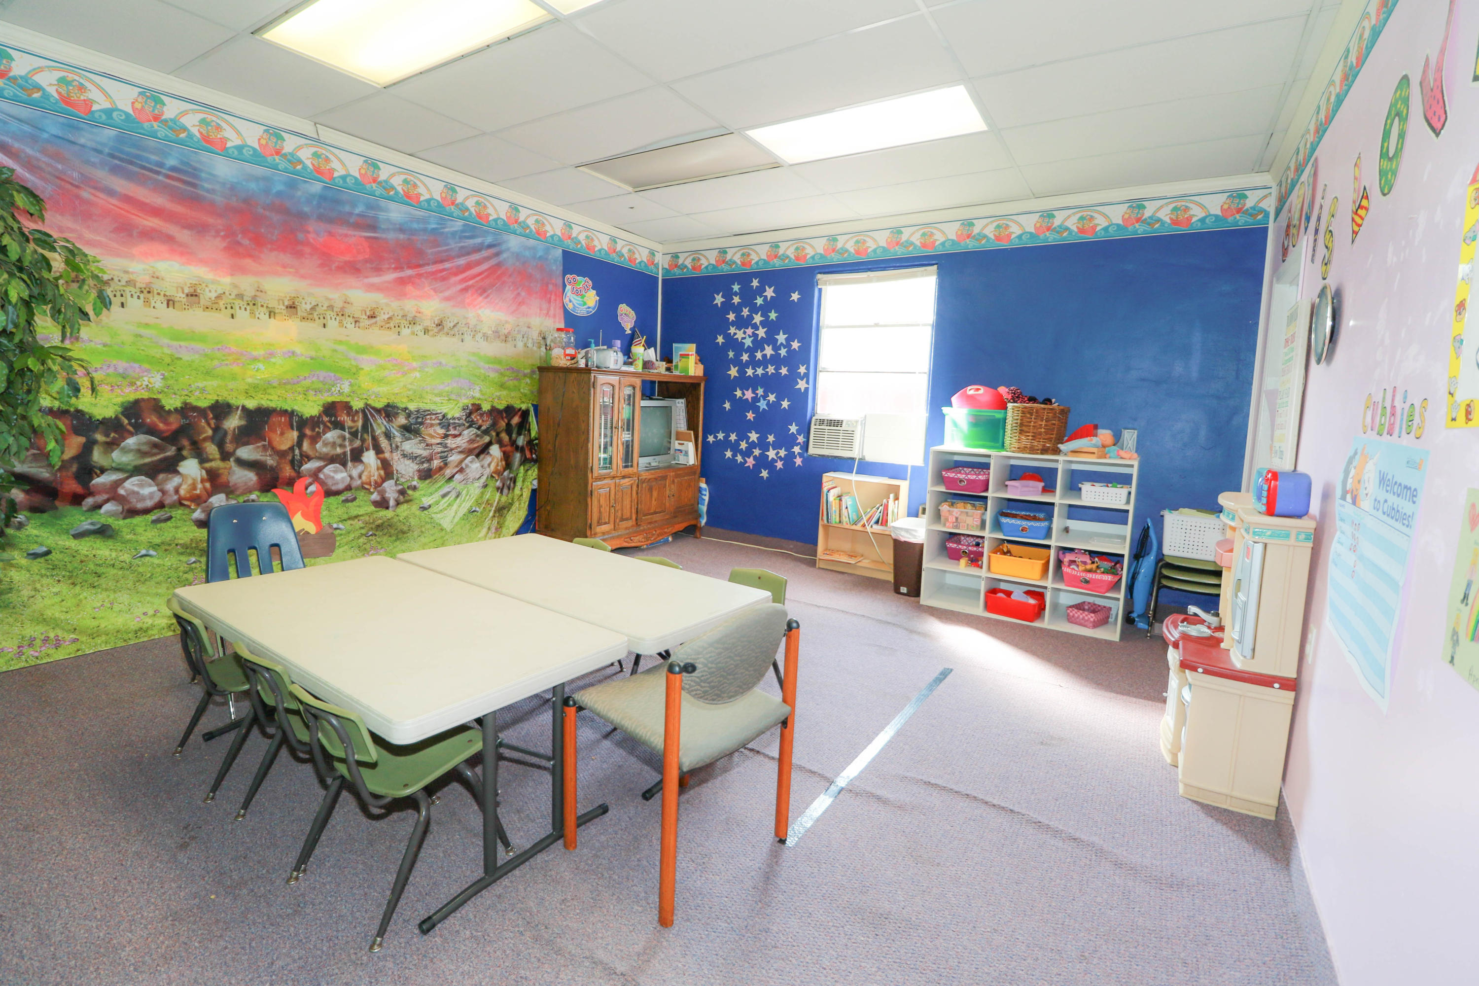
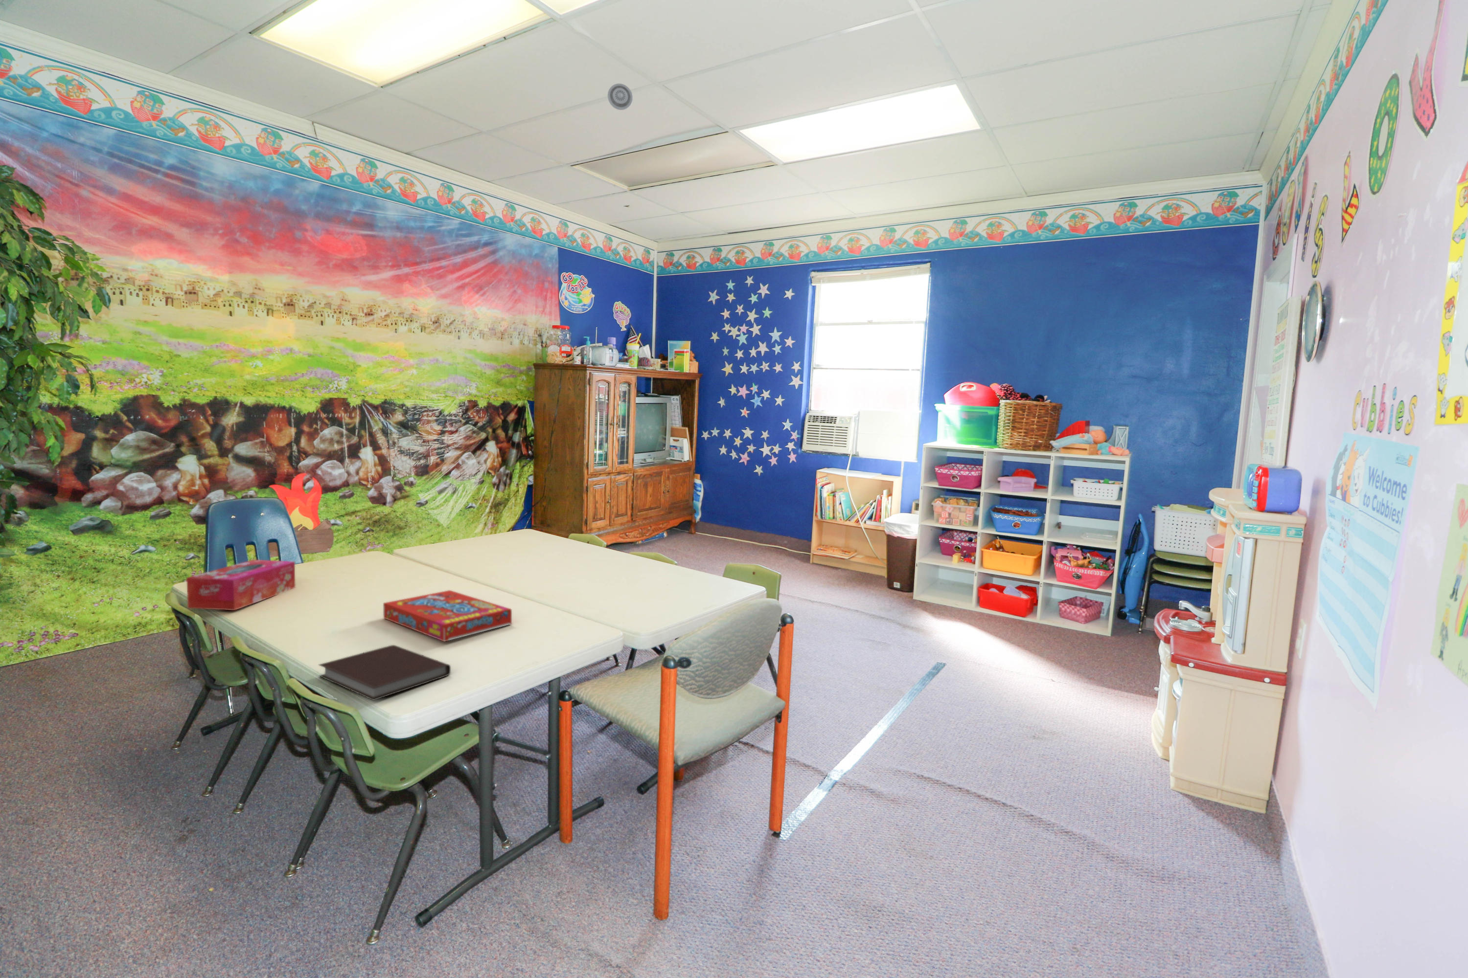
+ notebook (386, 669)
+ smoke detector (620, 95)
+ tissue box (245, 583)
+ snack box (447, 613)
